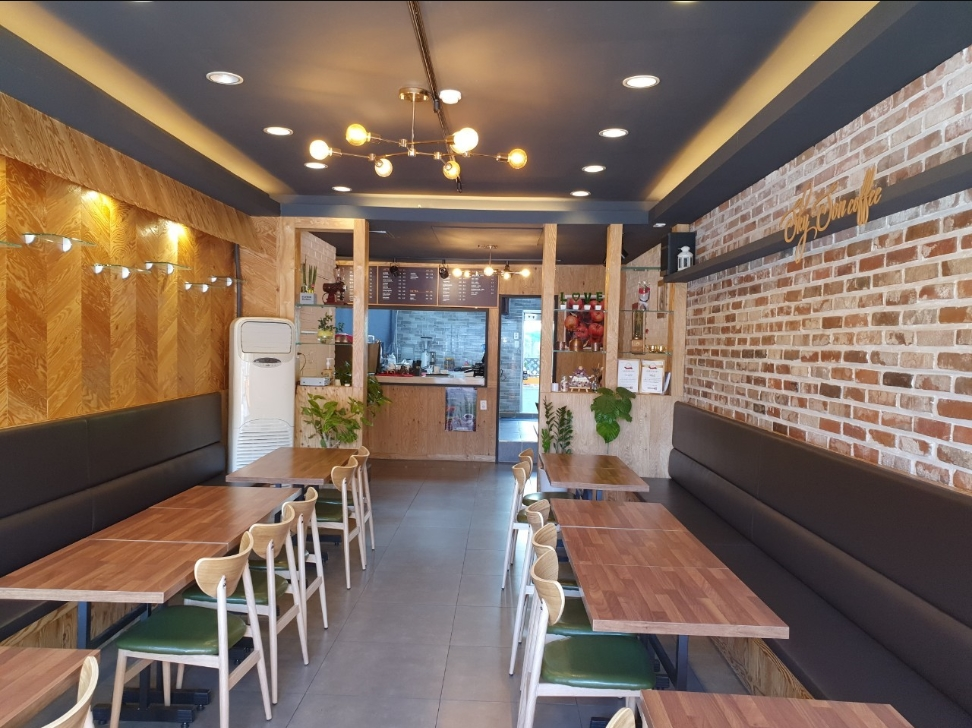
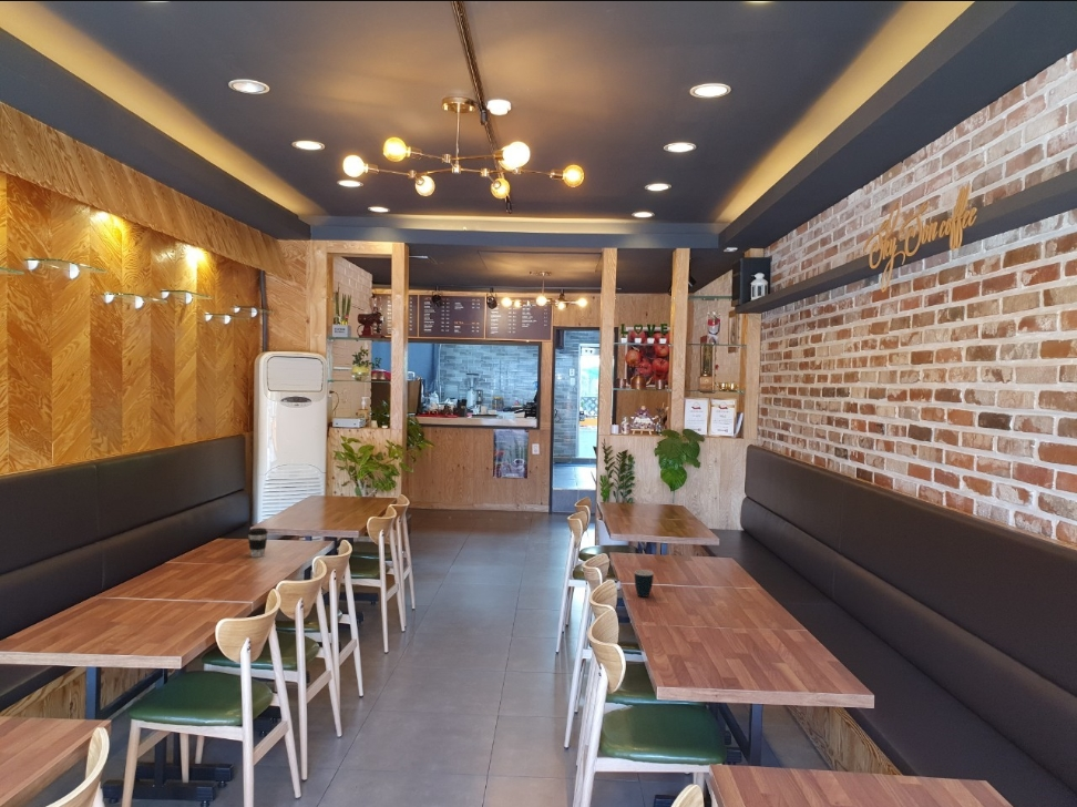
+ coffee cup (257, 542)
+ mug (643, 582)
